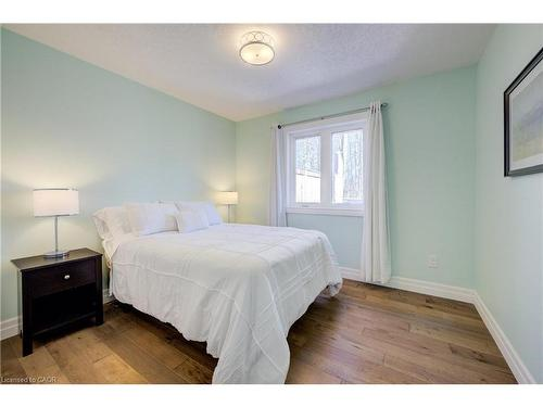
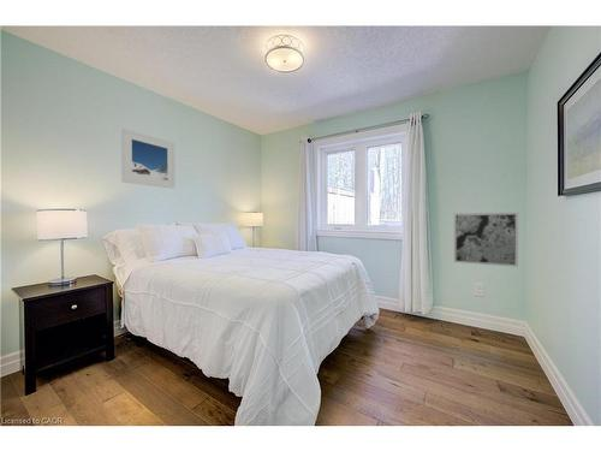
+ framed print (150, 160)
+ wall art (483, 238)
